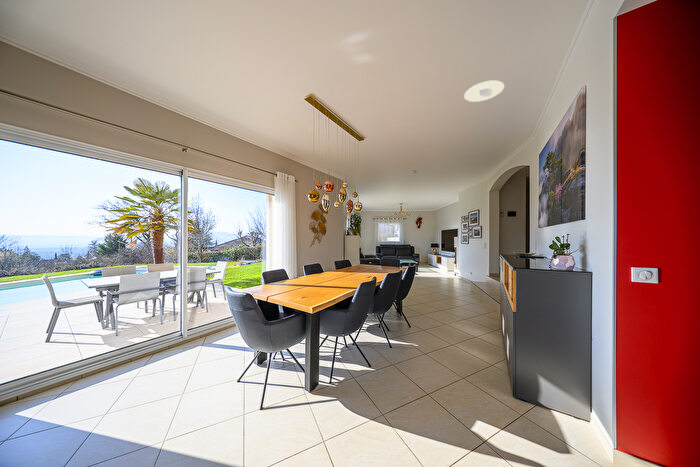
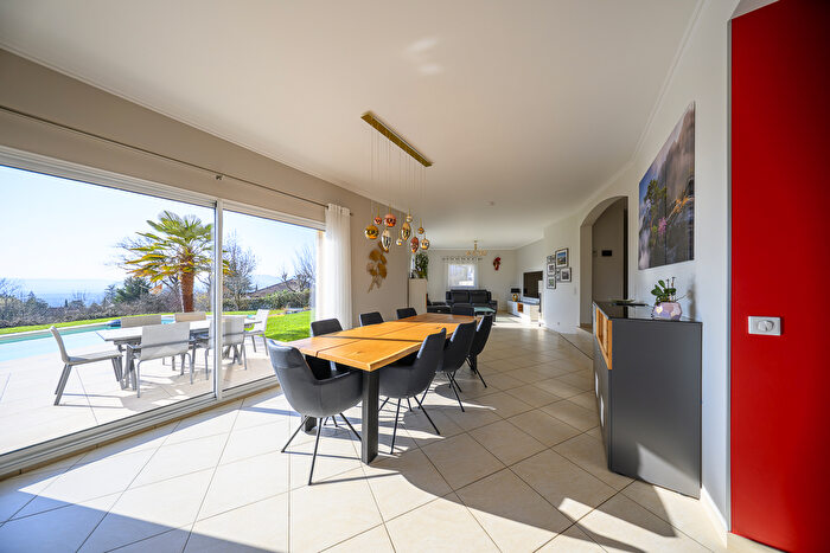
- recessed light (483, 90)
